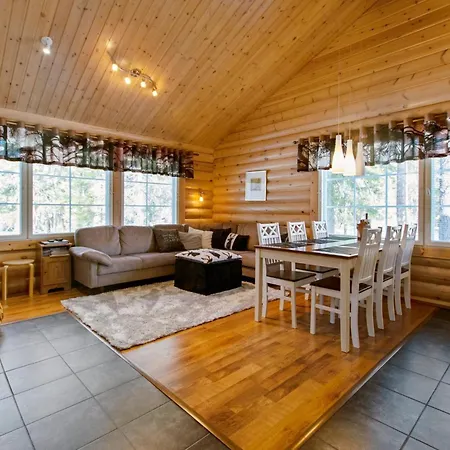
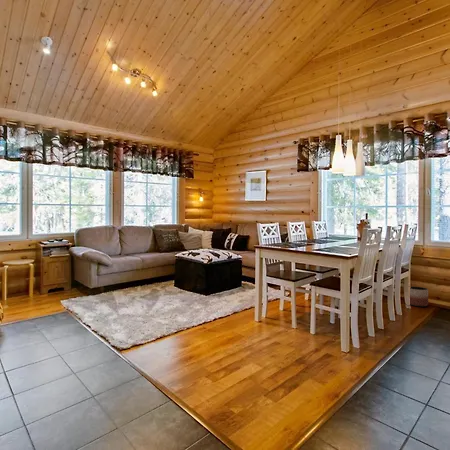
+ planter (417, 296)
